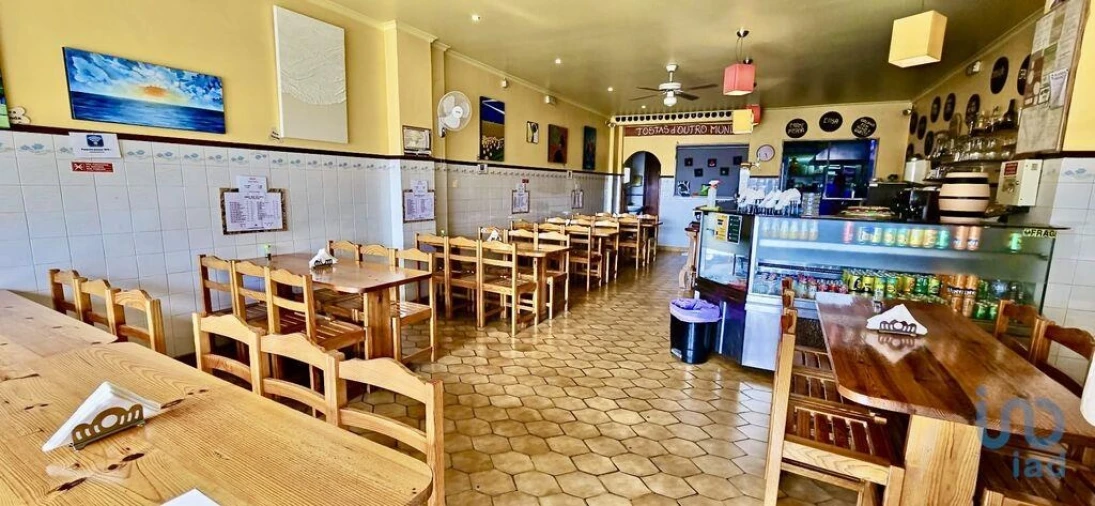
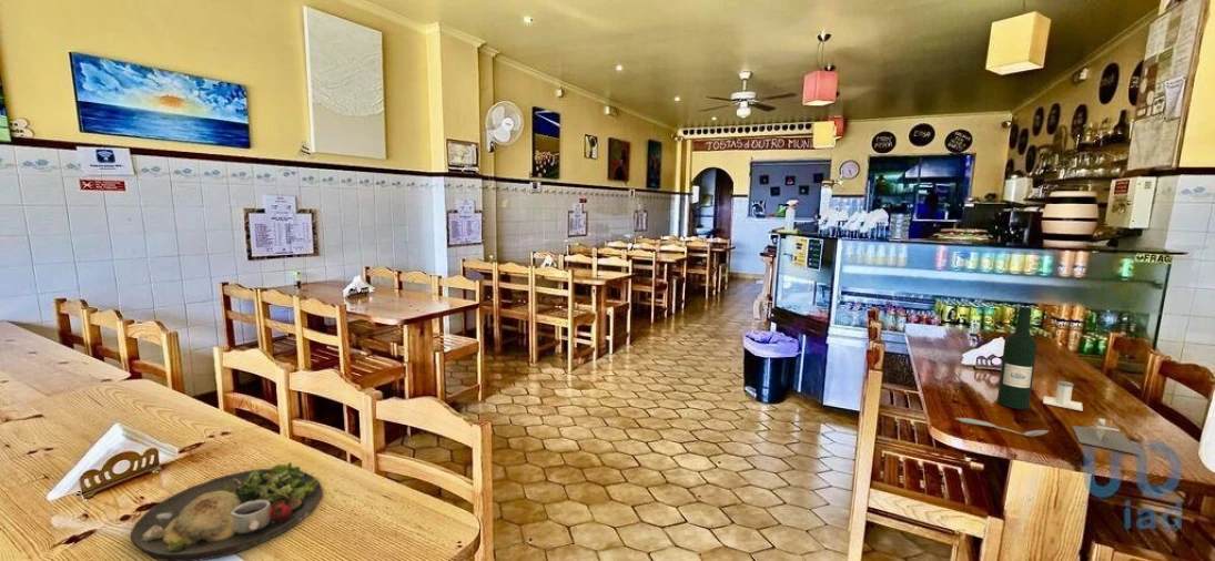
+ dinner plate (234, 497)
+ wine bottle (1019, 356)
+ utensil holder (1104, 427)
+ salt shaker (1063, 392)
+ spoon (1000, 427)
